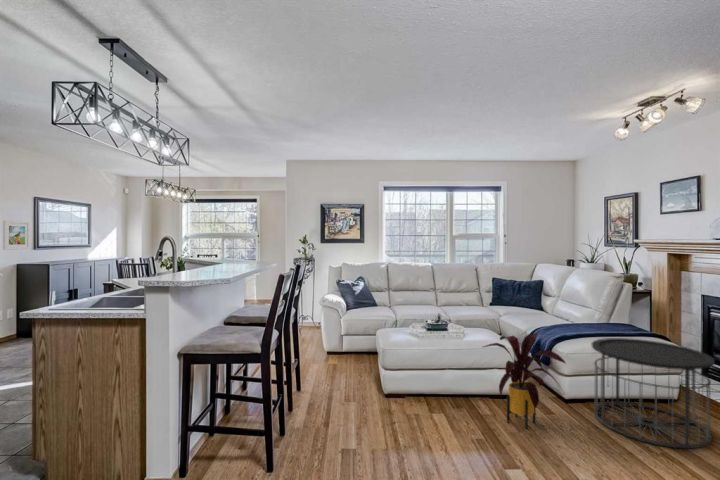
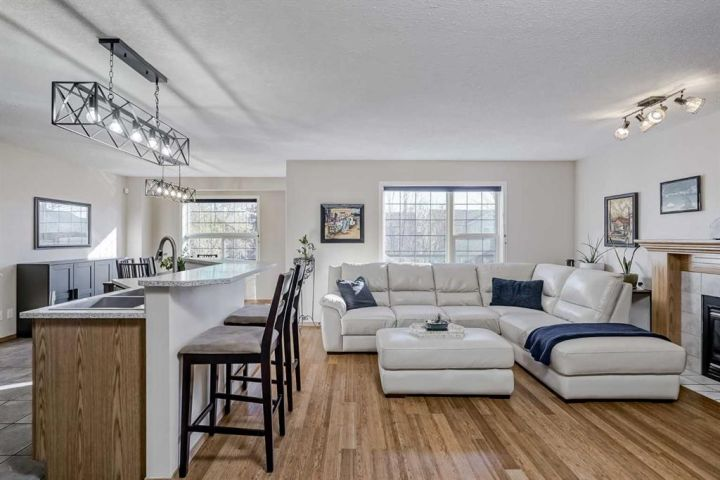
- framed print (16, 235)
- side table (648, 384)
- house plant (518, 378)
